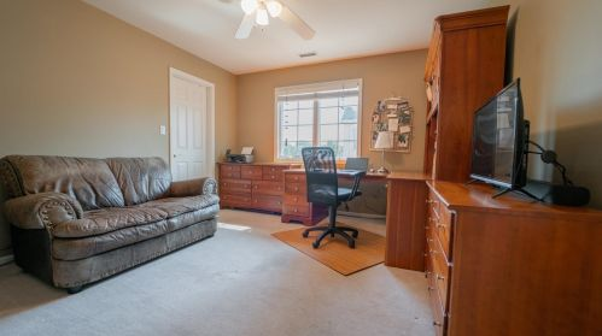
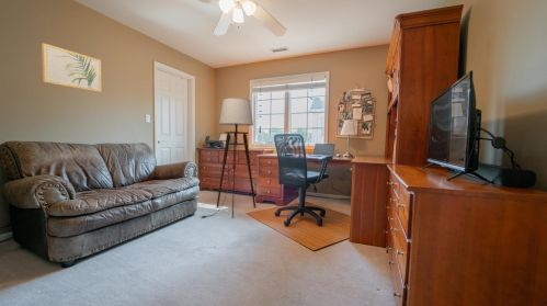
+ floor lamp (226, 156)
+ wall art (73, 69)
